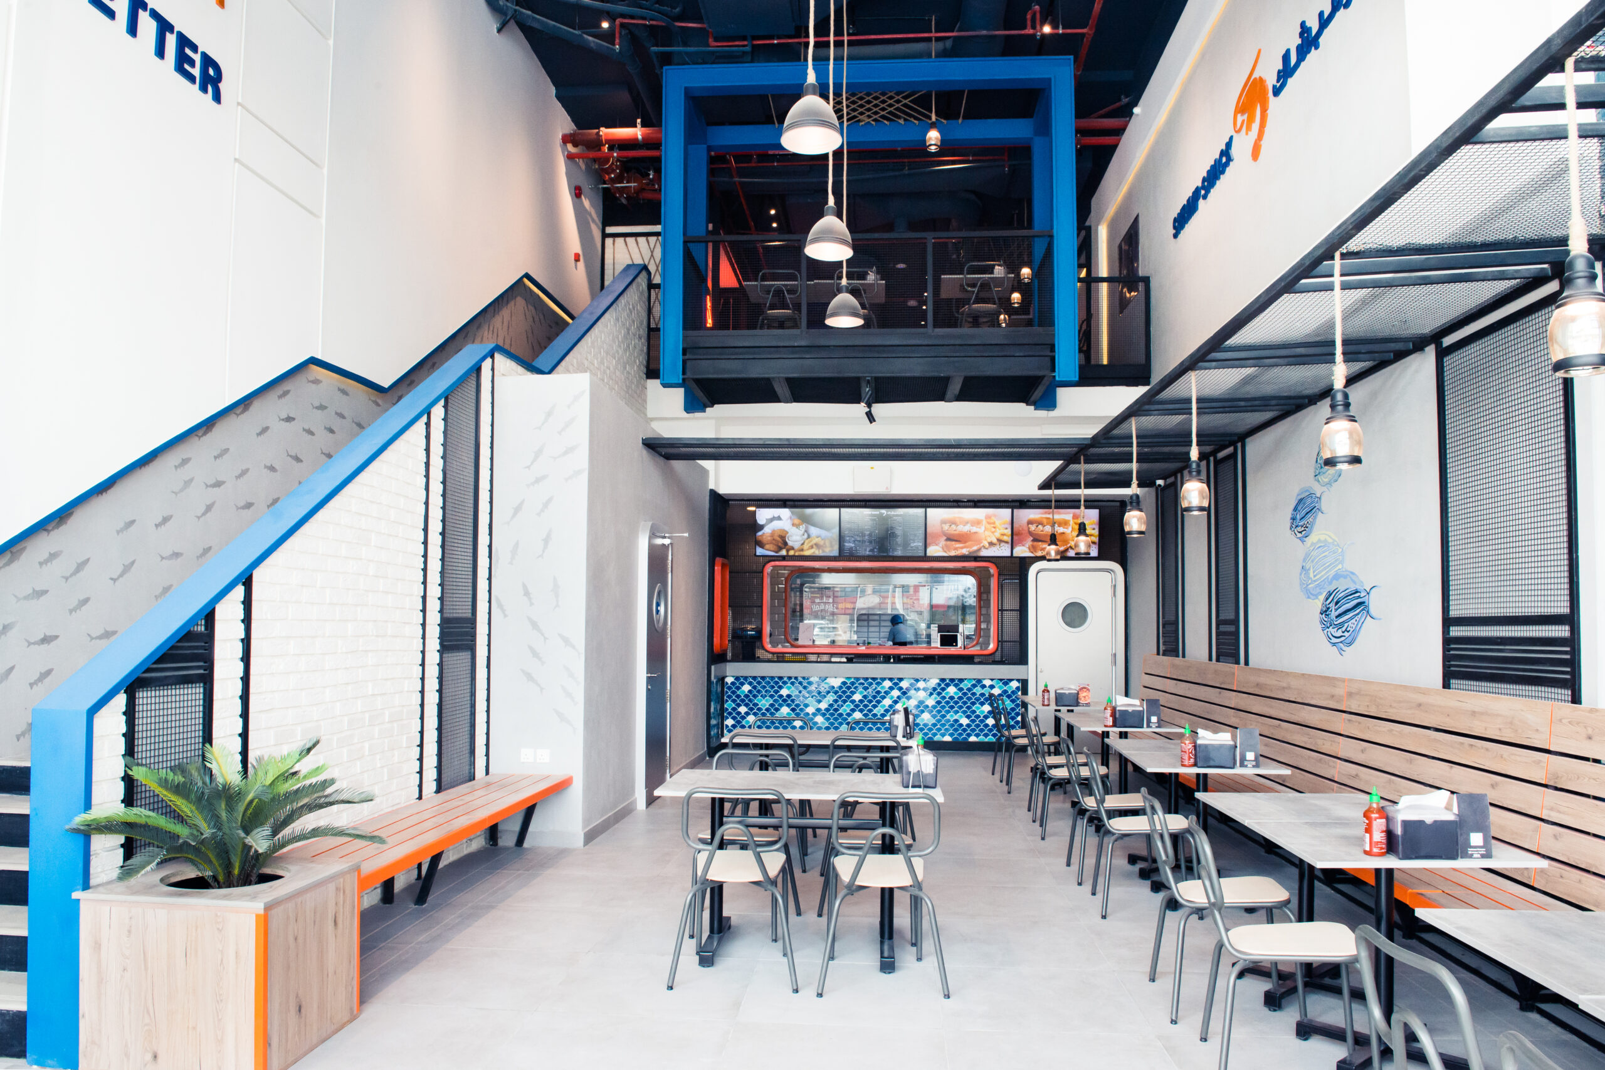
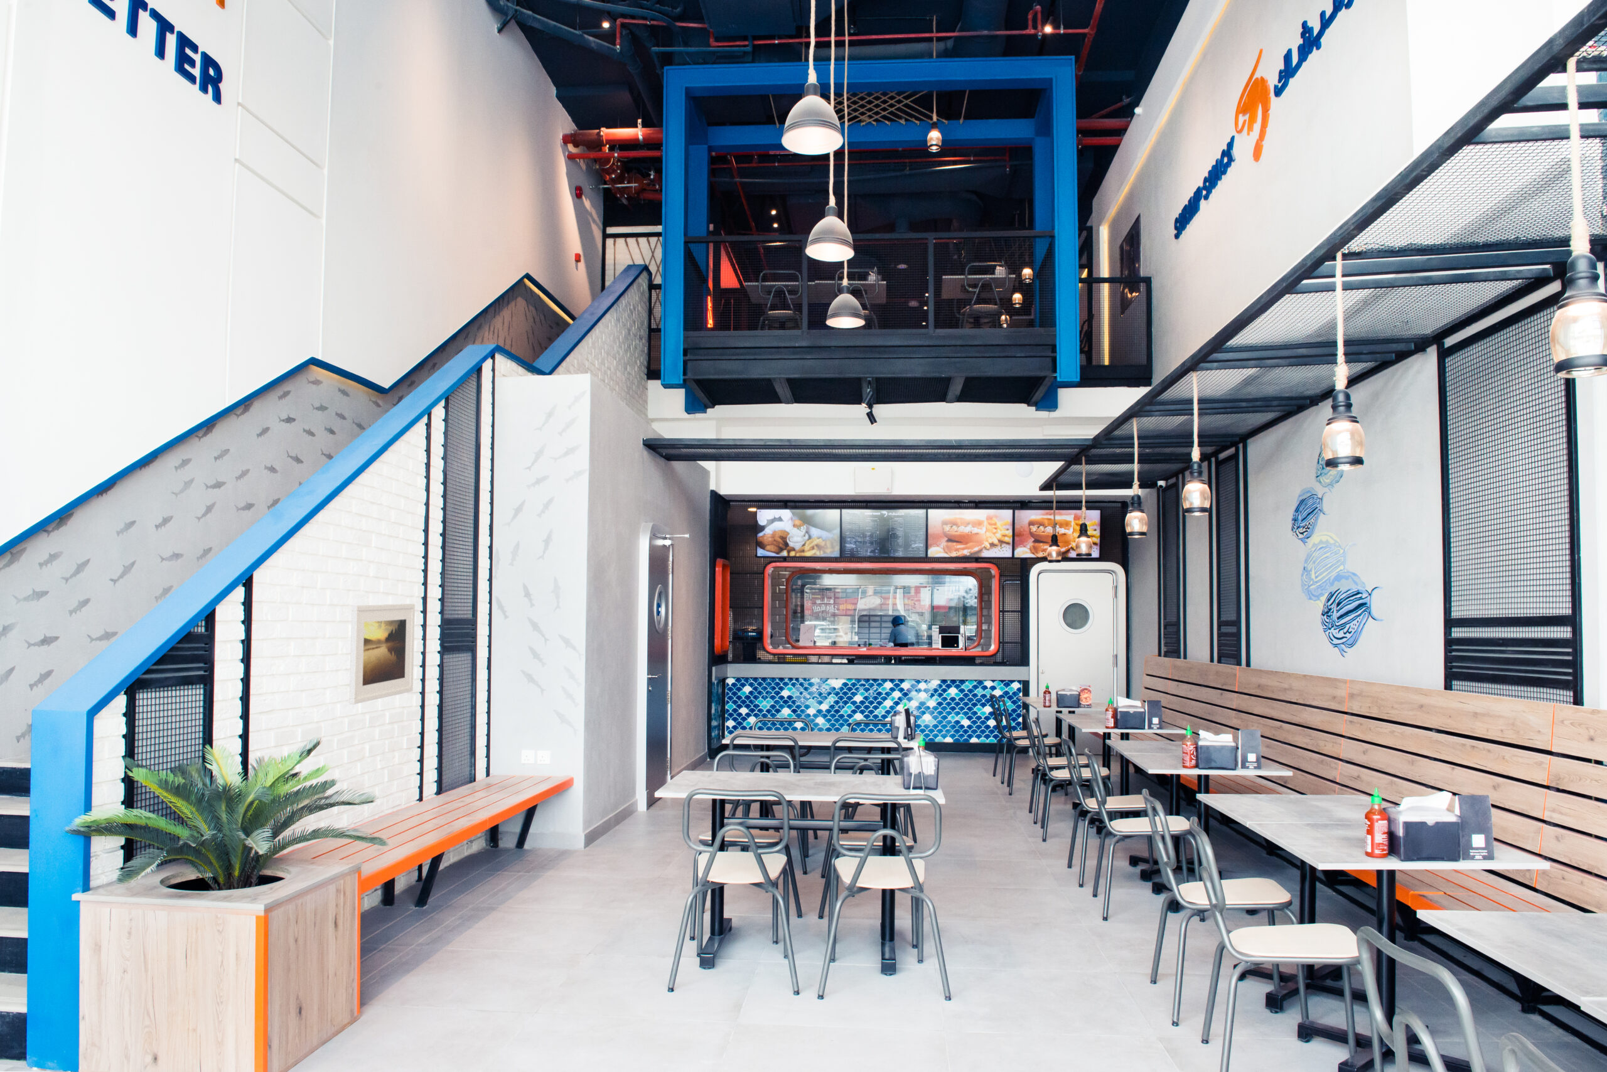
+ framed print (384, 651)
